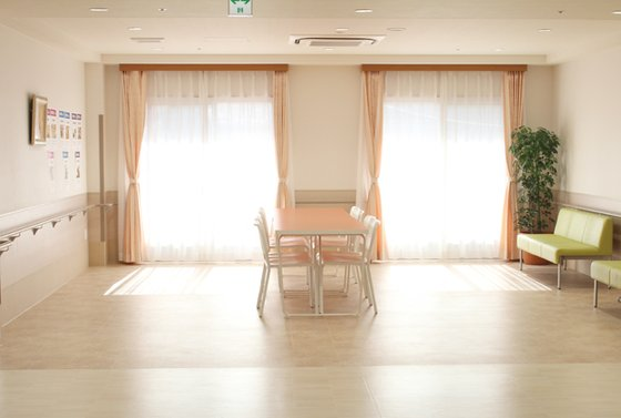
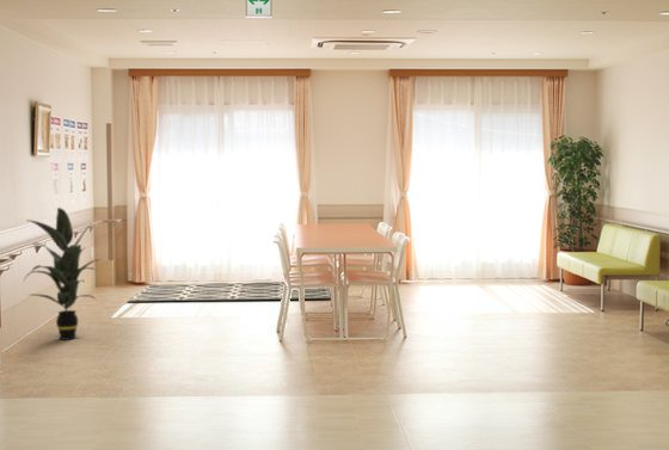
+ rug (234, 290)
+ indoor plant (61, 273)
